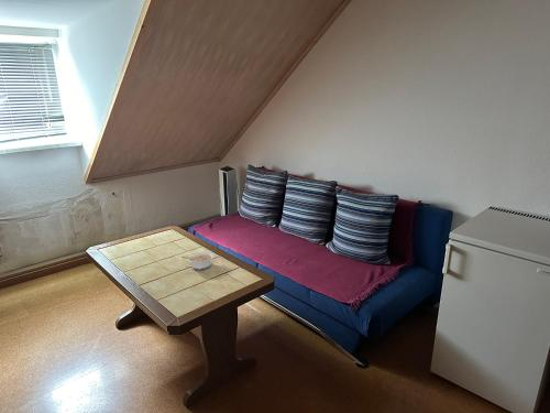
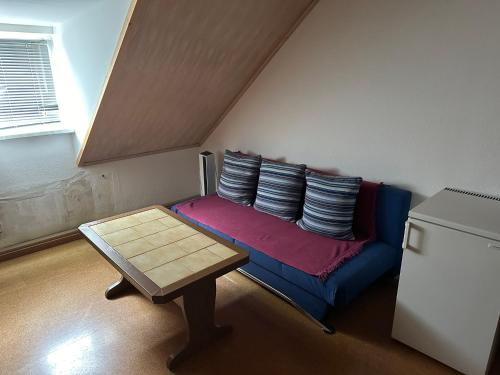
- legume (200, 261)
